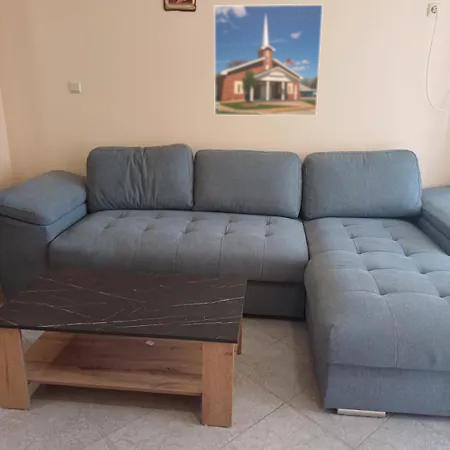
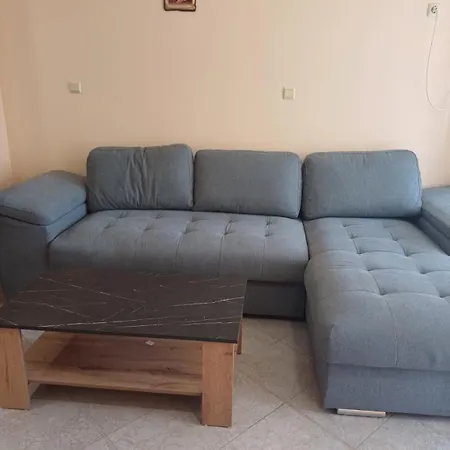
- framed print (266, 62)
